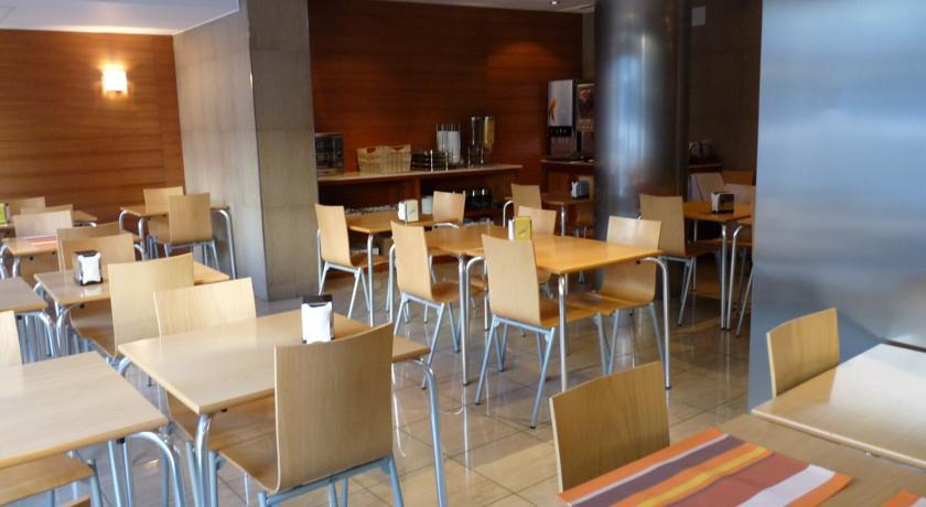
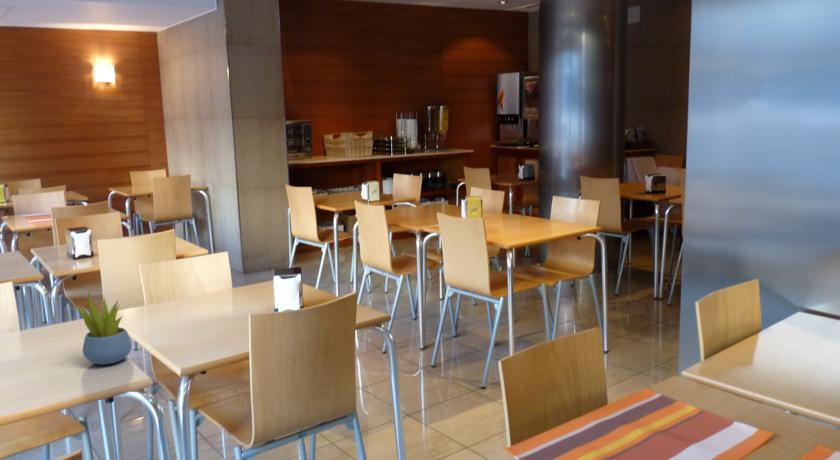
+ succulent plant (104, 326)
